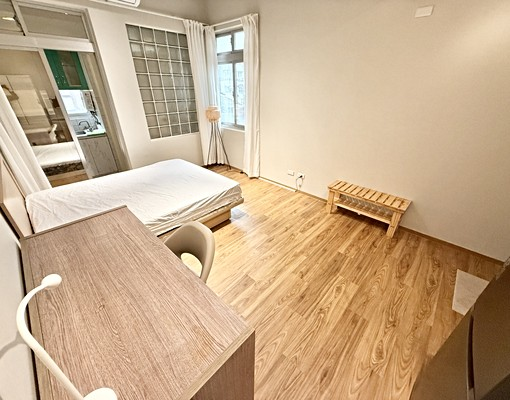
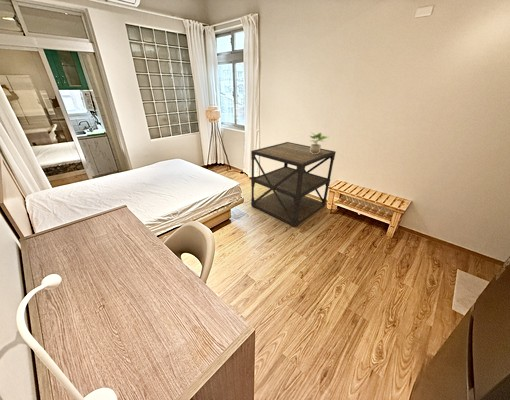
+ shelving unit (290, 180)
+ potted plant (317, 141)
